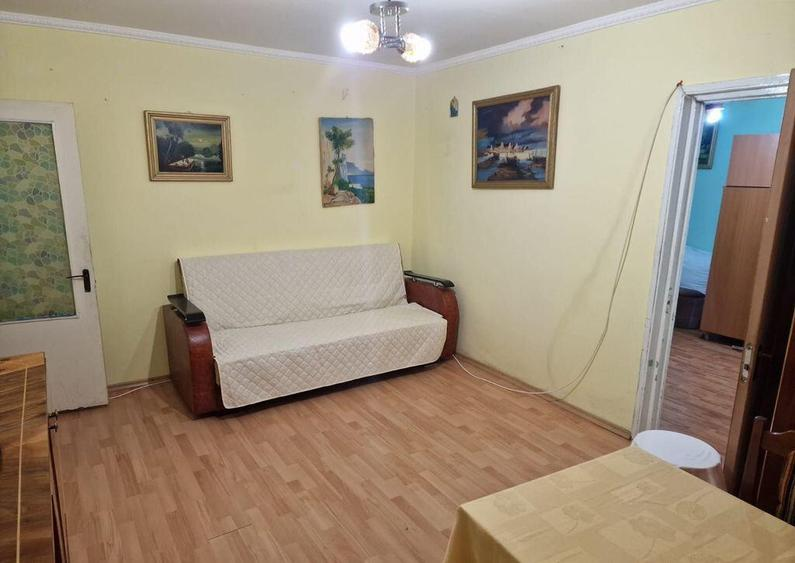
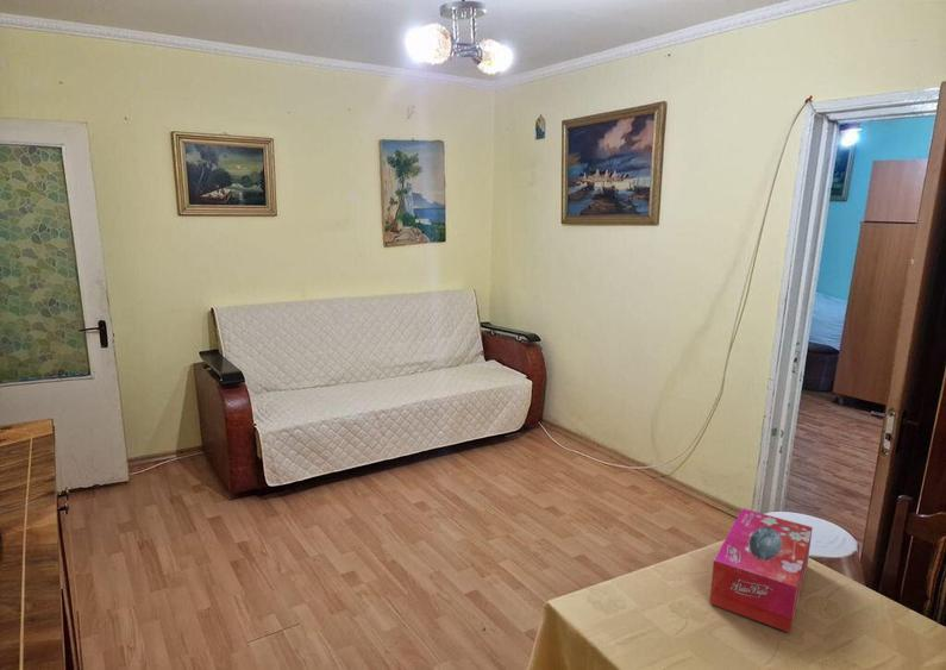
+ tissue box (763, 563)
